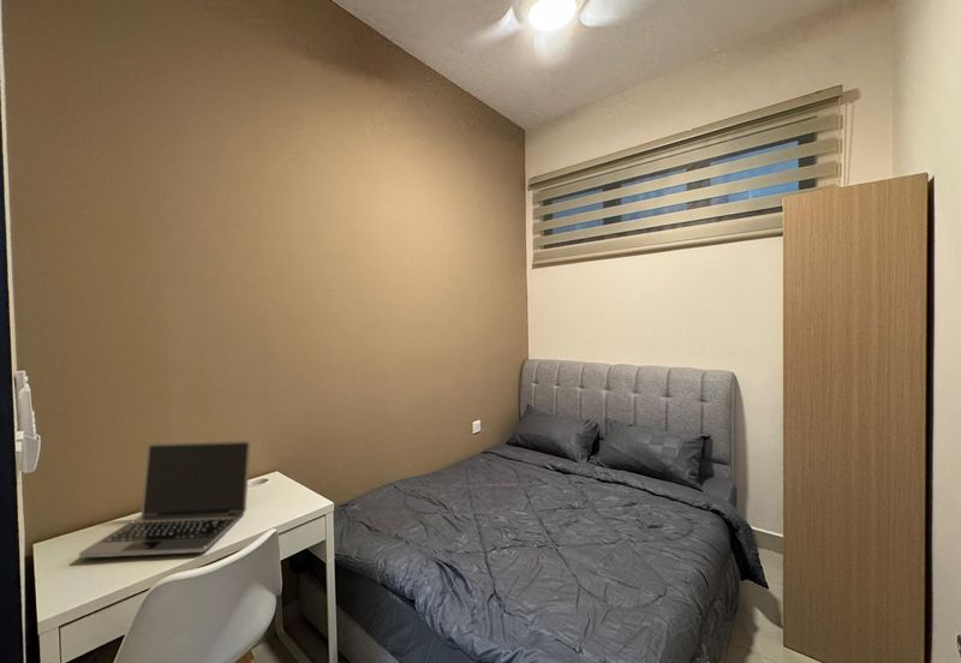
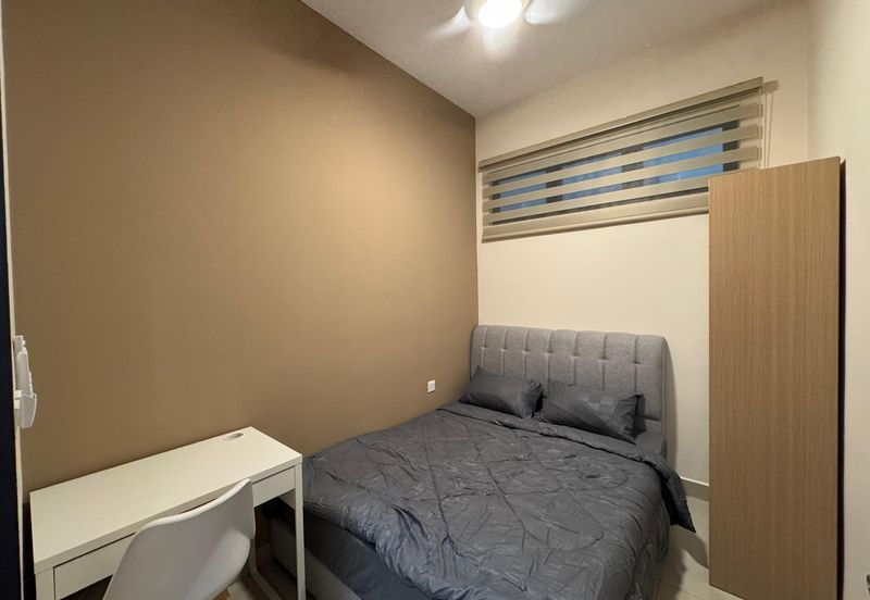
- laptop (173, 492)
